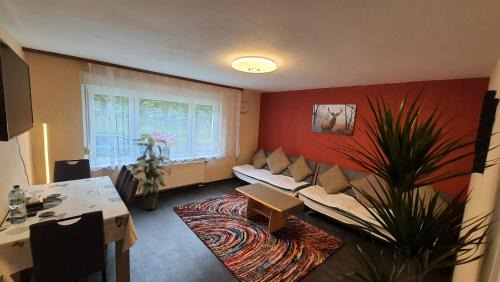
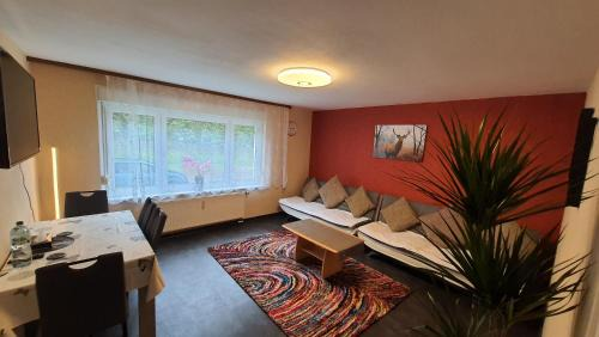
- indoor plant (148, 171)
